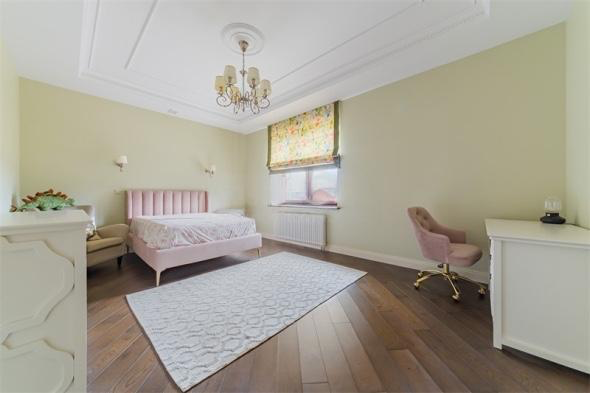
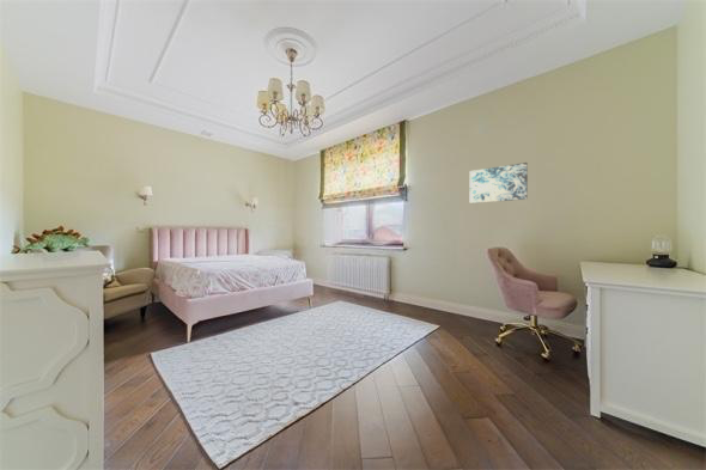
+ wall art (497, 184)
